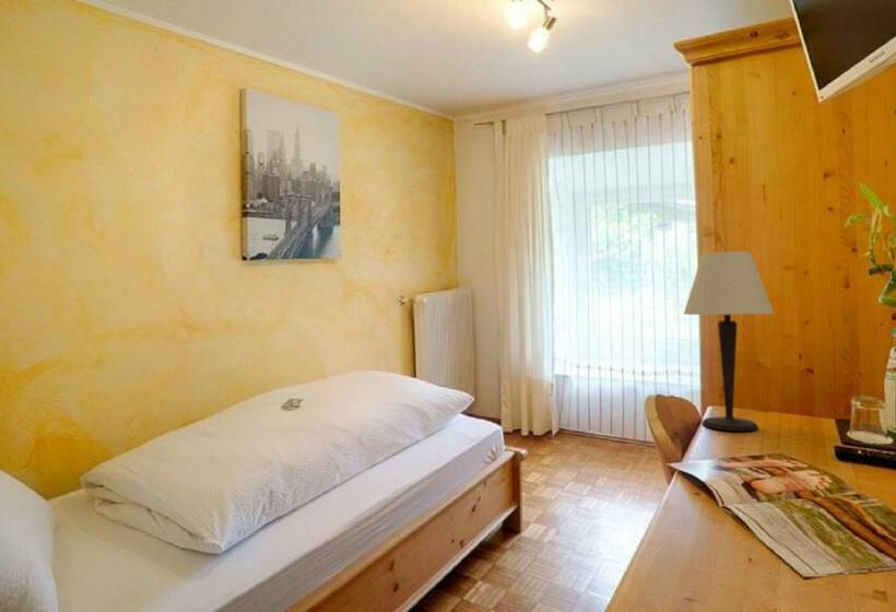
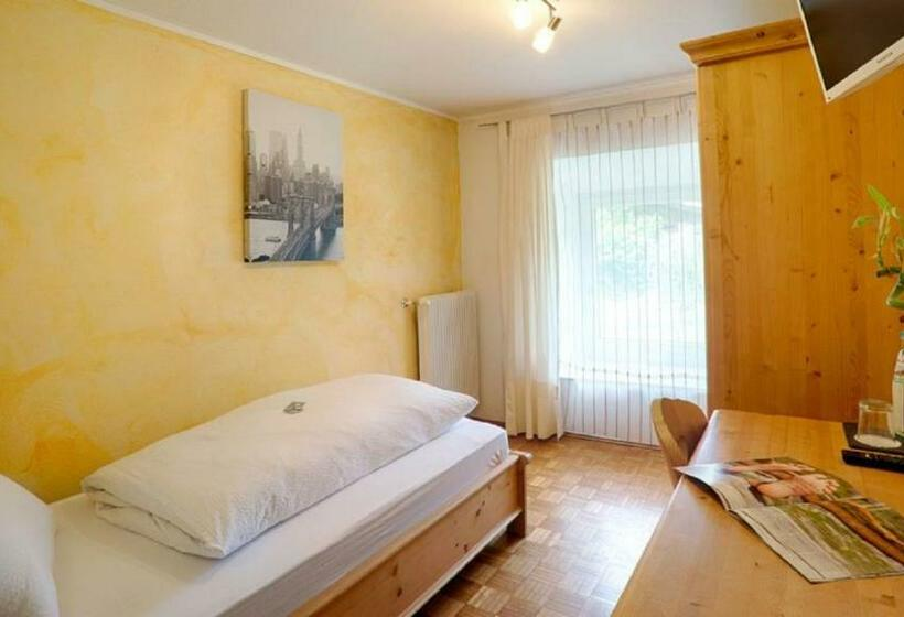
- table lamp (727, 339)
